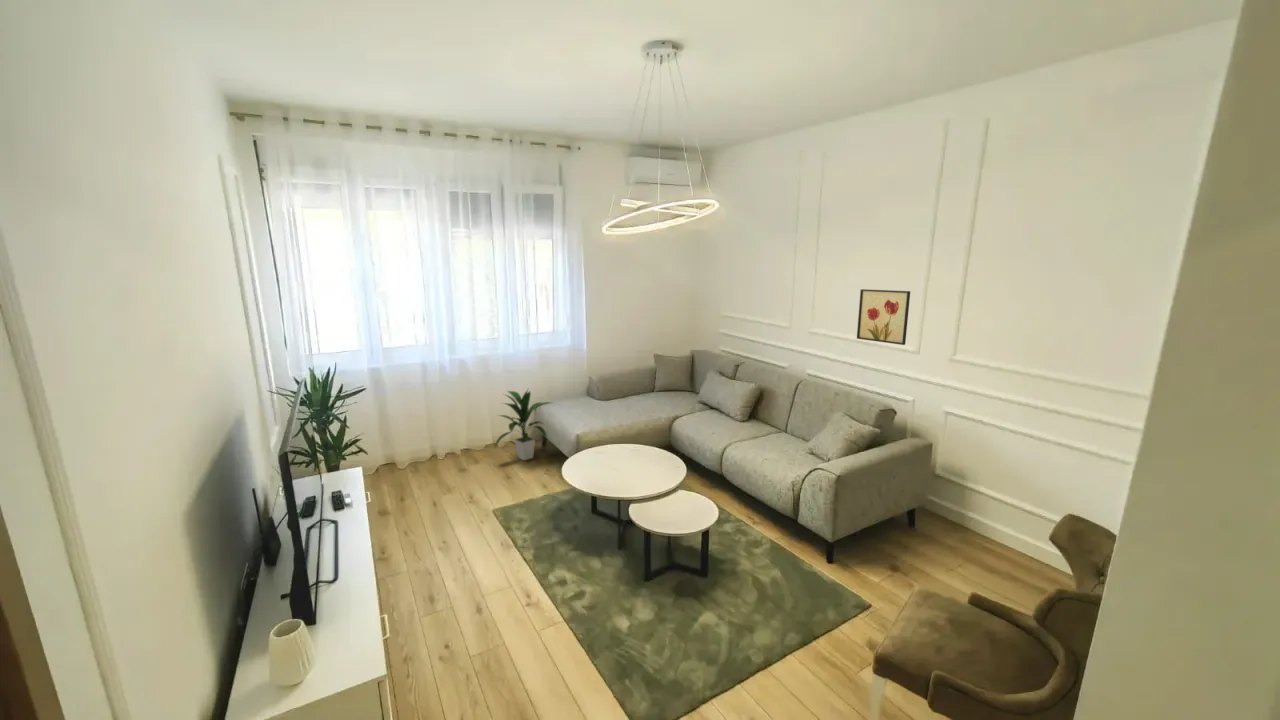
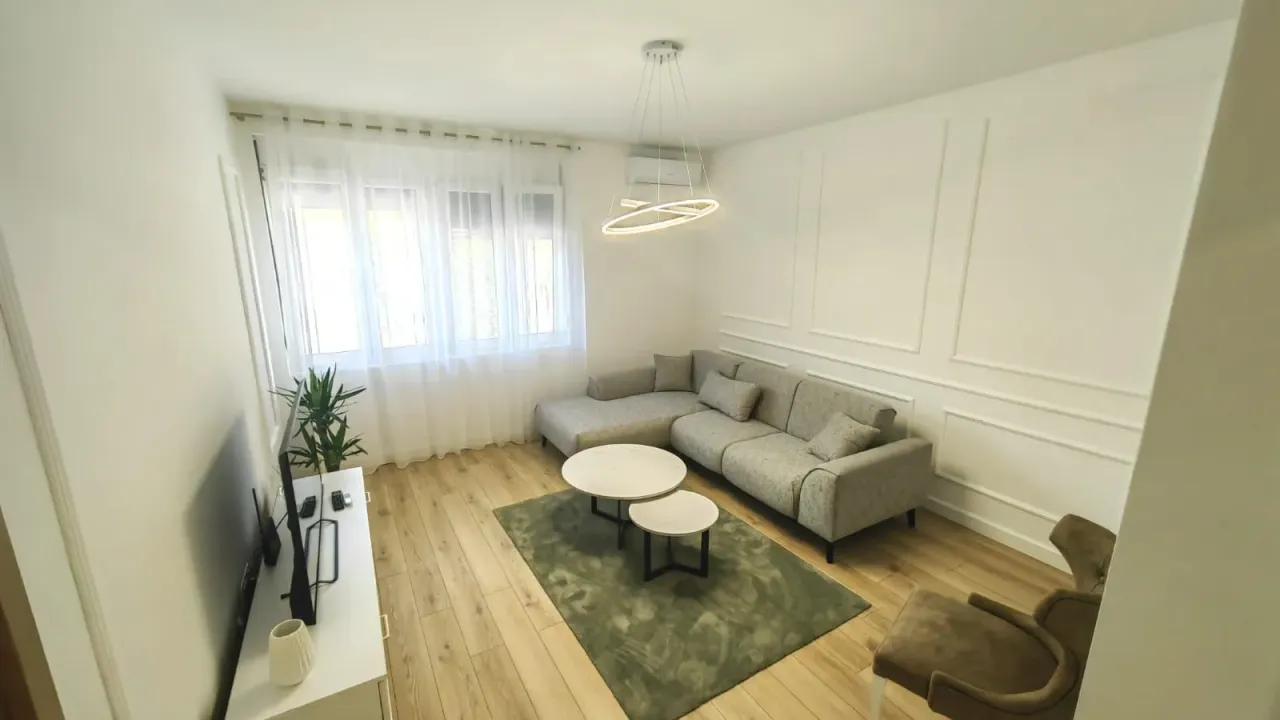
- indoor plant (521, 423)
- wall art (882, 316)
